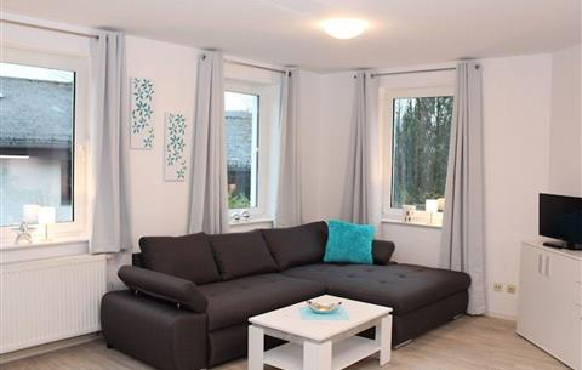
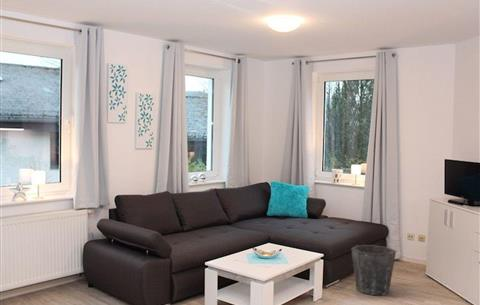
+ waste bin (372, 269)
